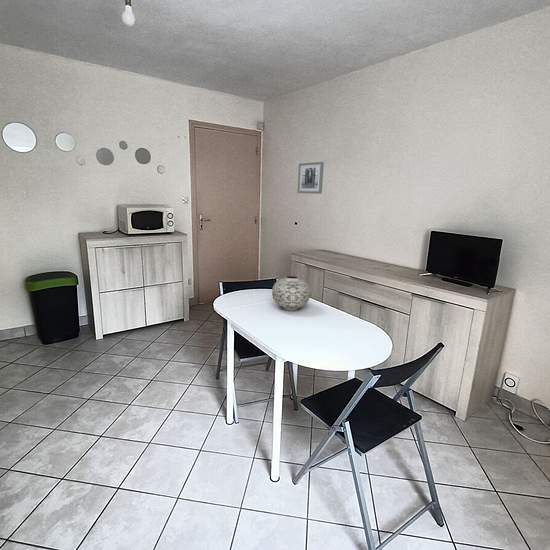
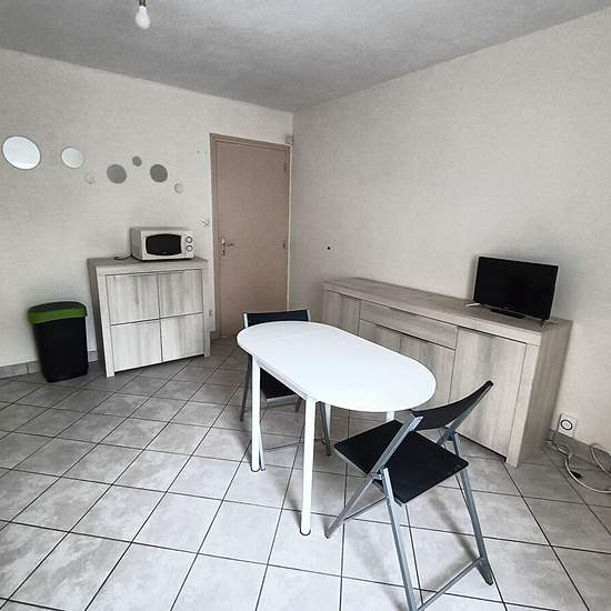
- wall art (310, 178)
- vase (291, 292)
